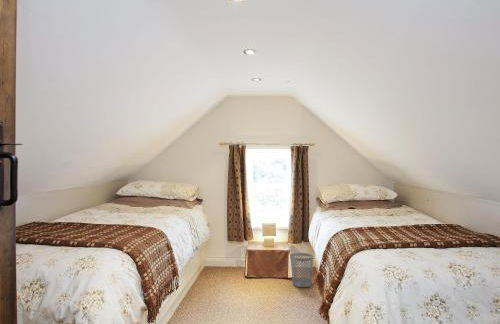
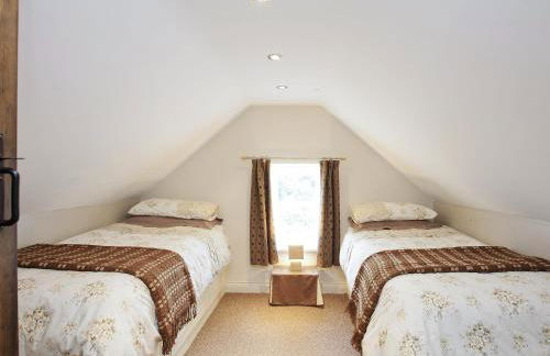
- wastebasket (302, 270)
